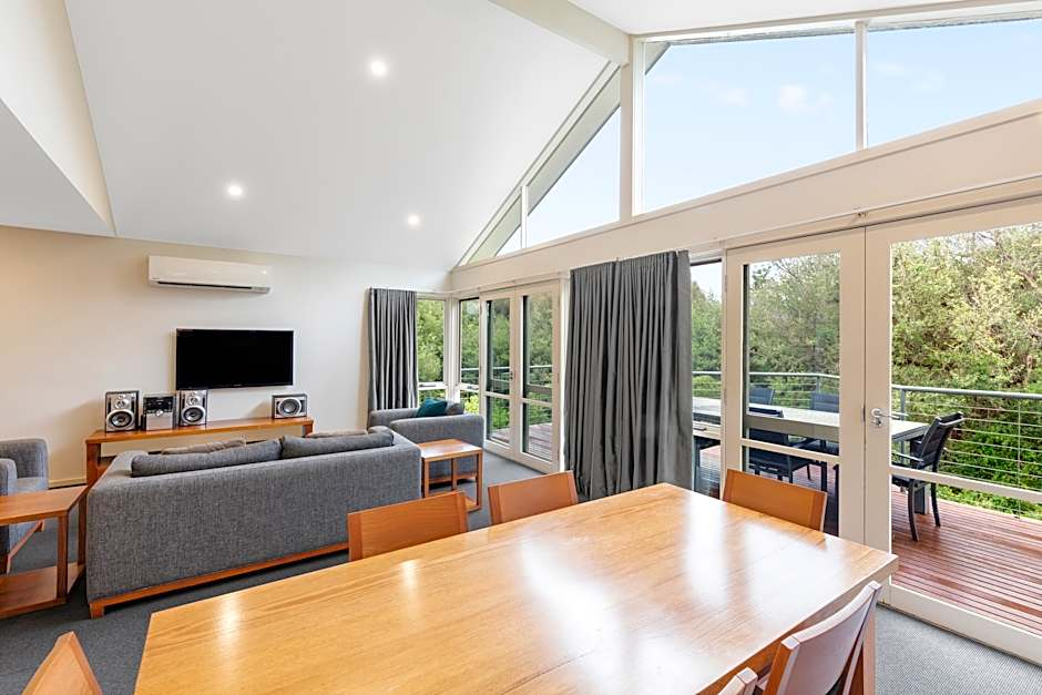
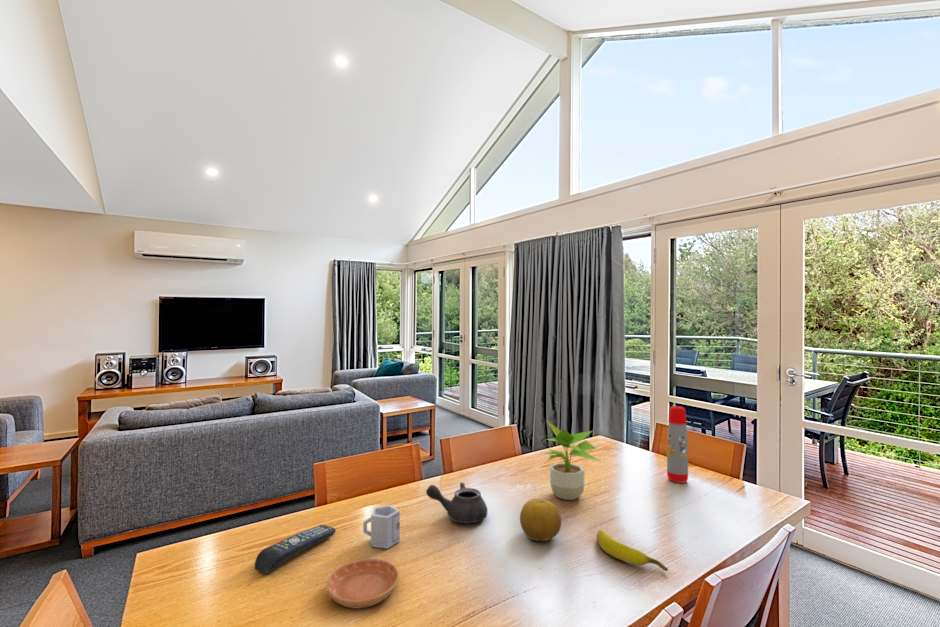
+ potted plant (570, 460)
+ fruit (540, 519)
+ cup (381, 526)
+ remote control (297, 544)
+ teapot (456, 500)
+ water bottle (677, 443)
+ banana (624, 547)
+ saucer (363, 584)
